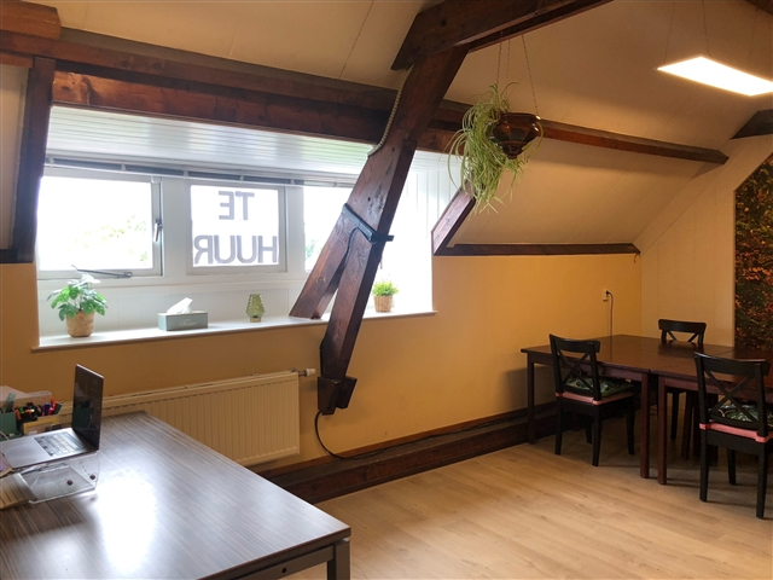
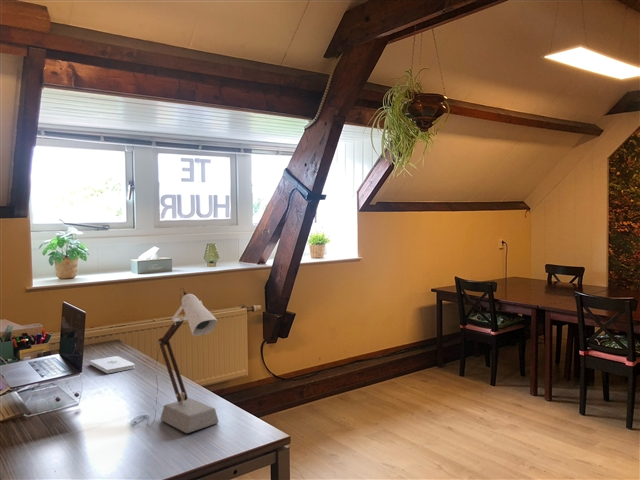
+ notepad (112, 364)
+ desk lamp (173, 354)
